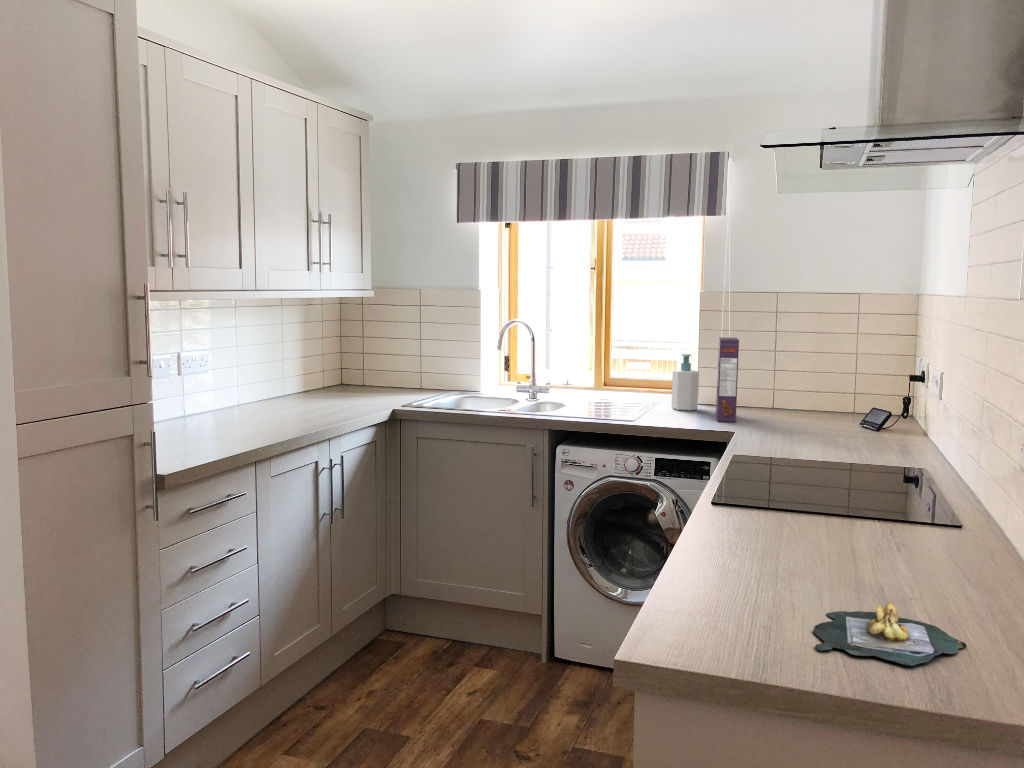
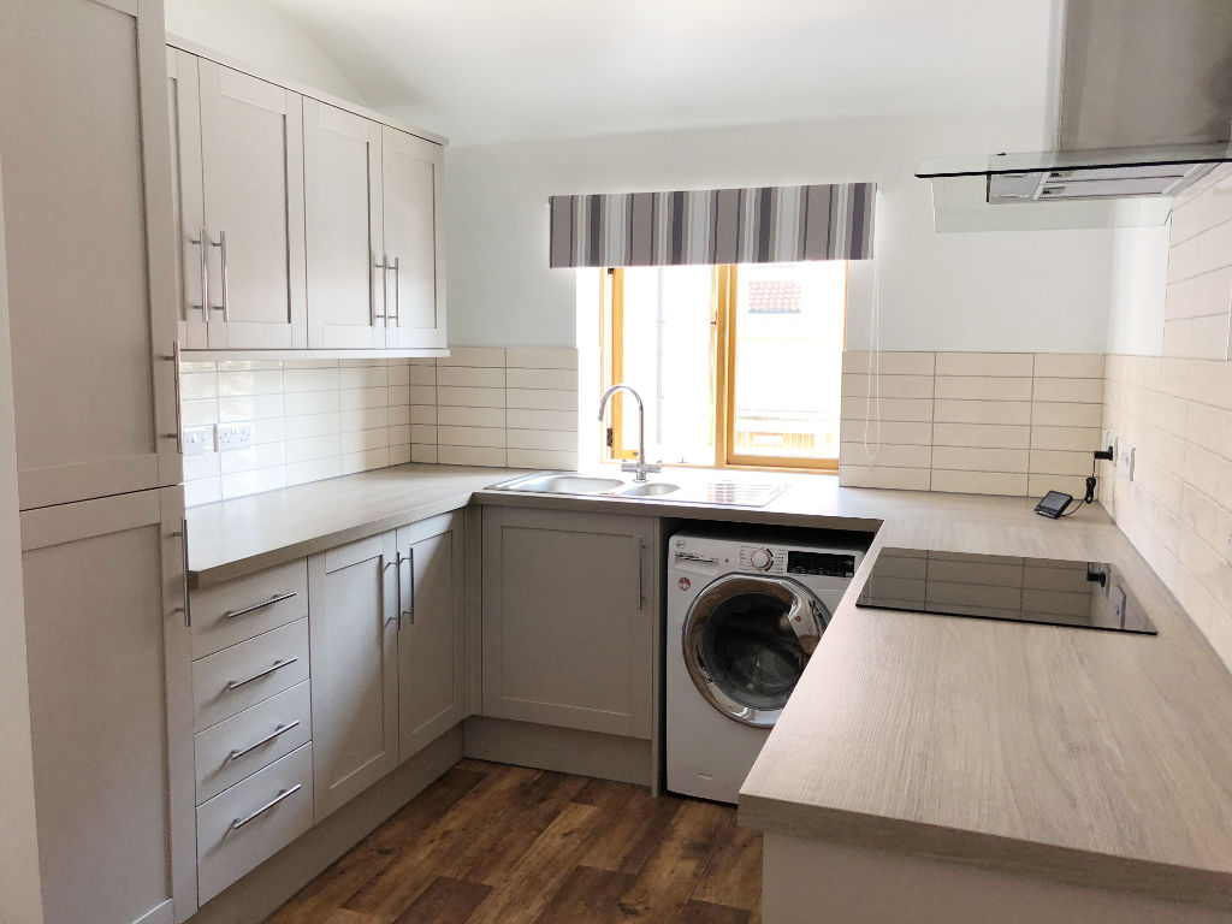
- cereal box (727, 378)
- soap bottle (685, 381)
- banana bunch (885, 622)
